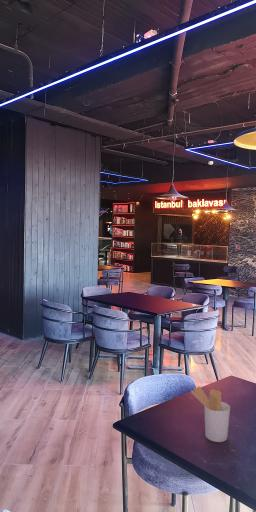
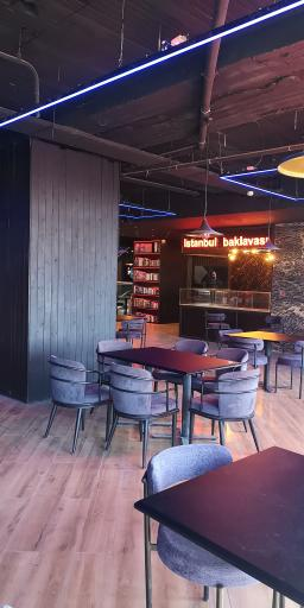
- utensil holder (210, 412)
